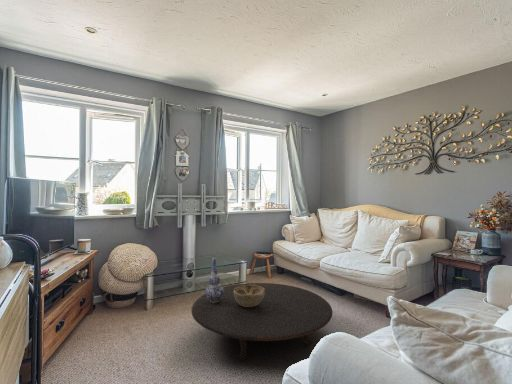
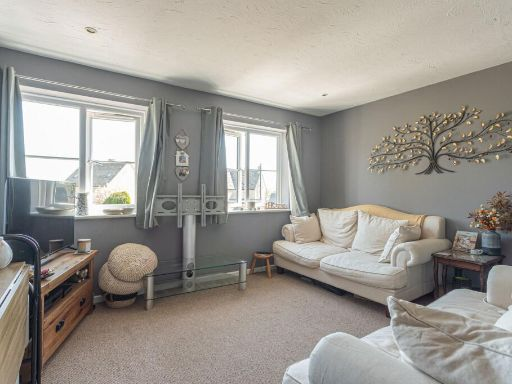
- decorative bowl (249, 297)
- table (261, 319)
- vase (214, 279)
